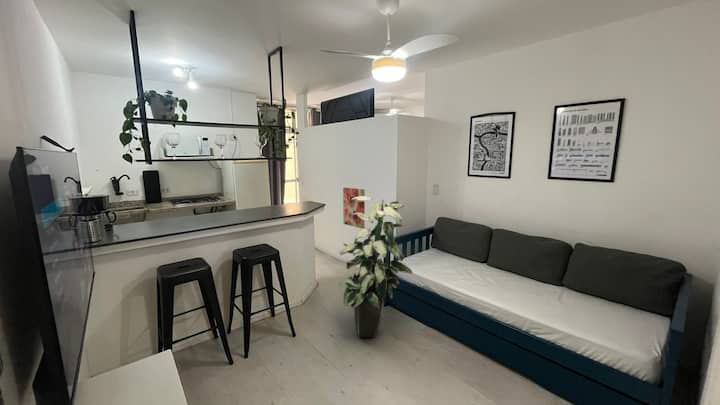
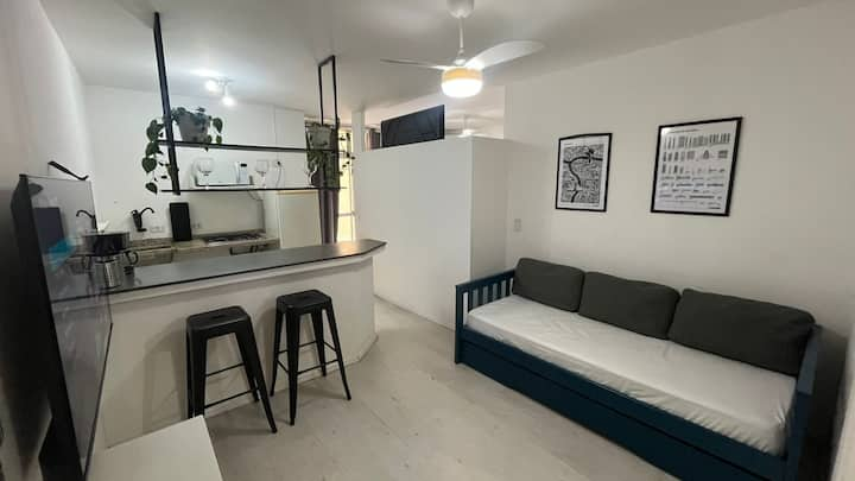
- indoor plant (370, 265)
- wall art (353, 207)
